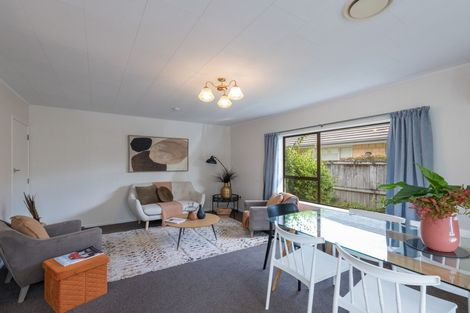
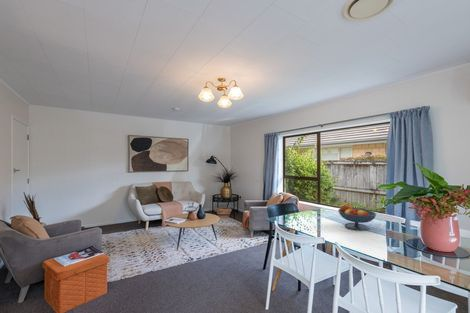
+ fruit bowl (356, 216)
